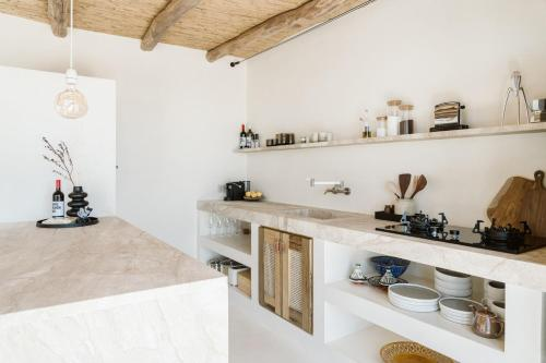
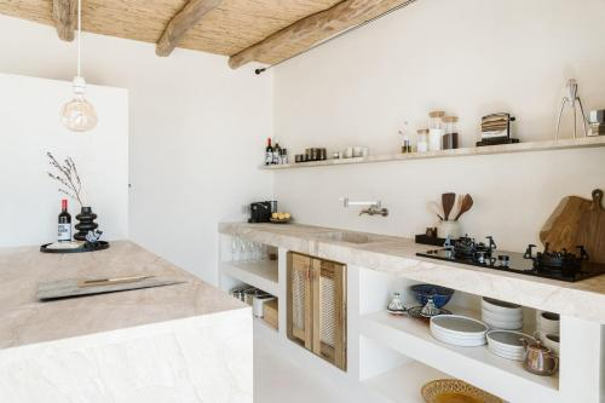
+ cutting board (114, 280)
